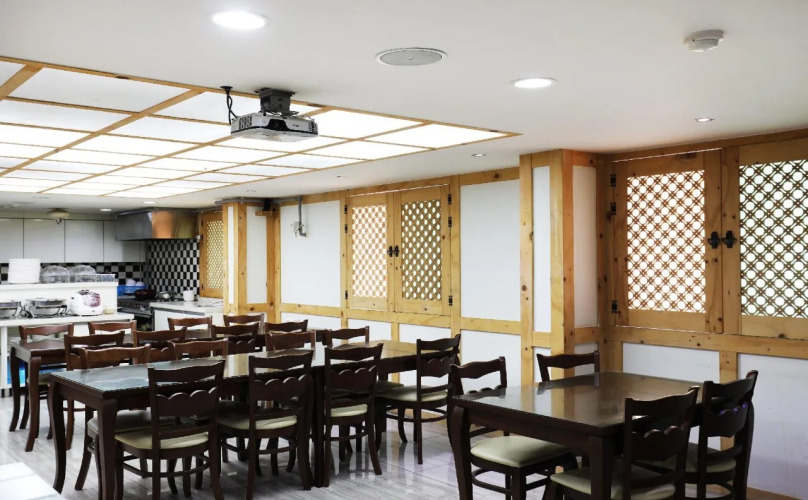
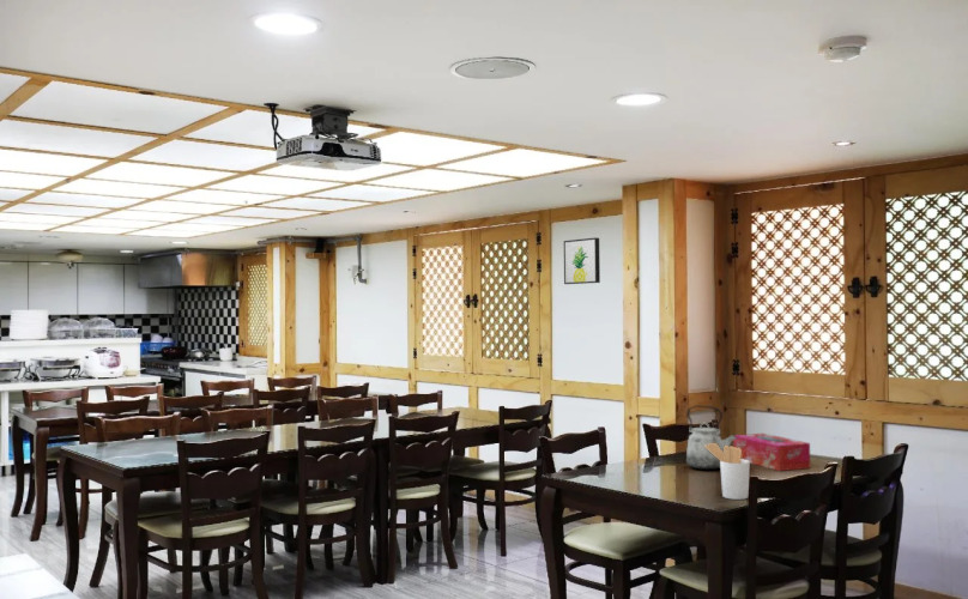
+ utensil holder (727, 468)
+ wall art (581, 261)
+ kettle (712, 437)
+ tissue box (770, 450)
